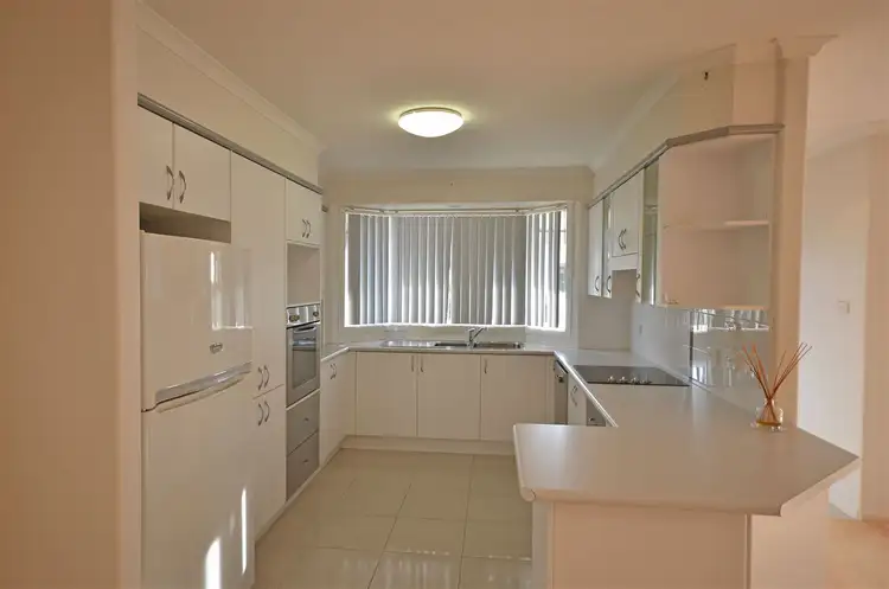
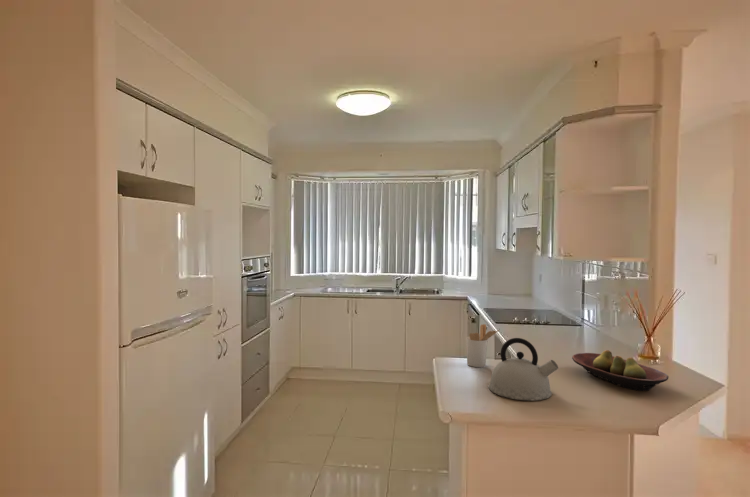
+ utensil holder (481, 346)
+ kettle (522, 364)
+ fruit bowl (616, 366)
